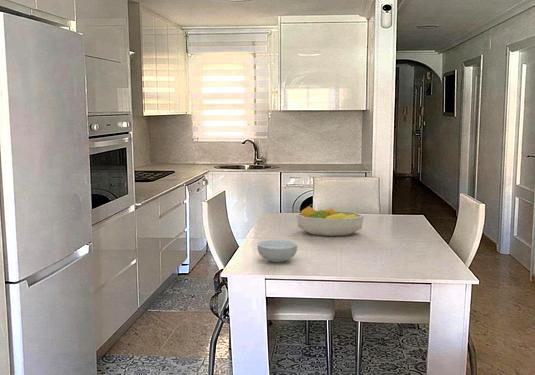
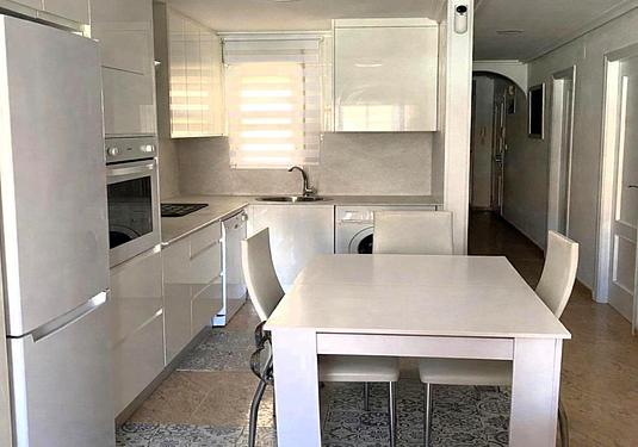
- cereal bowl (277, 251)
- fruit bowl (329, 219)
